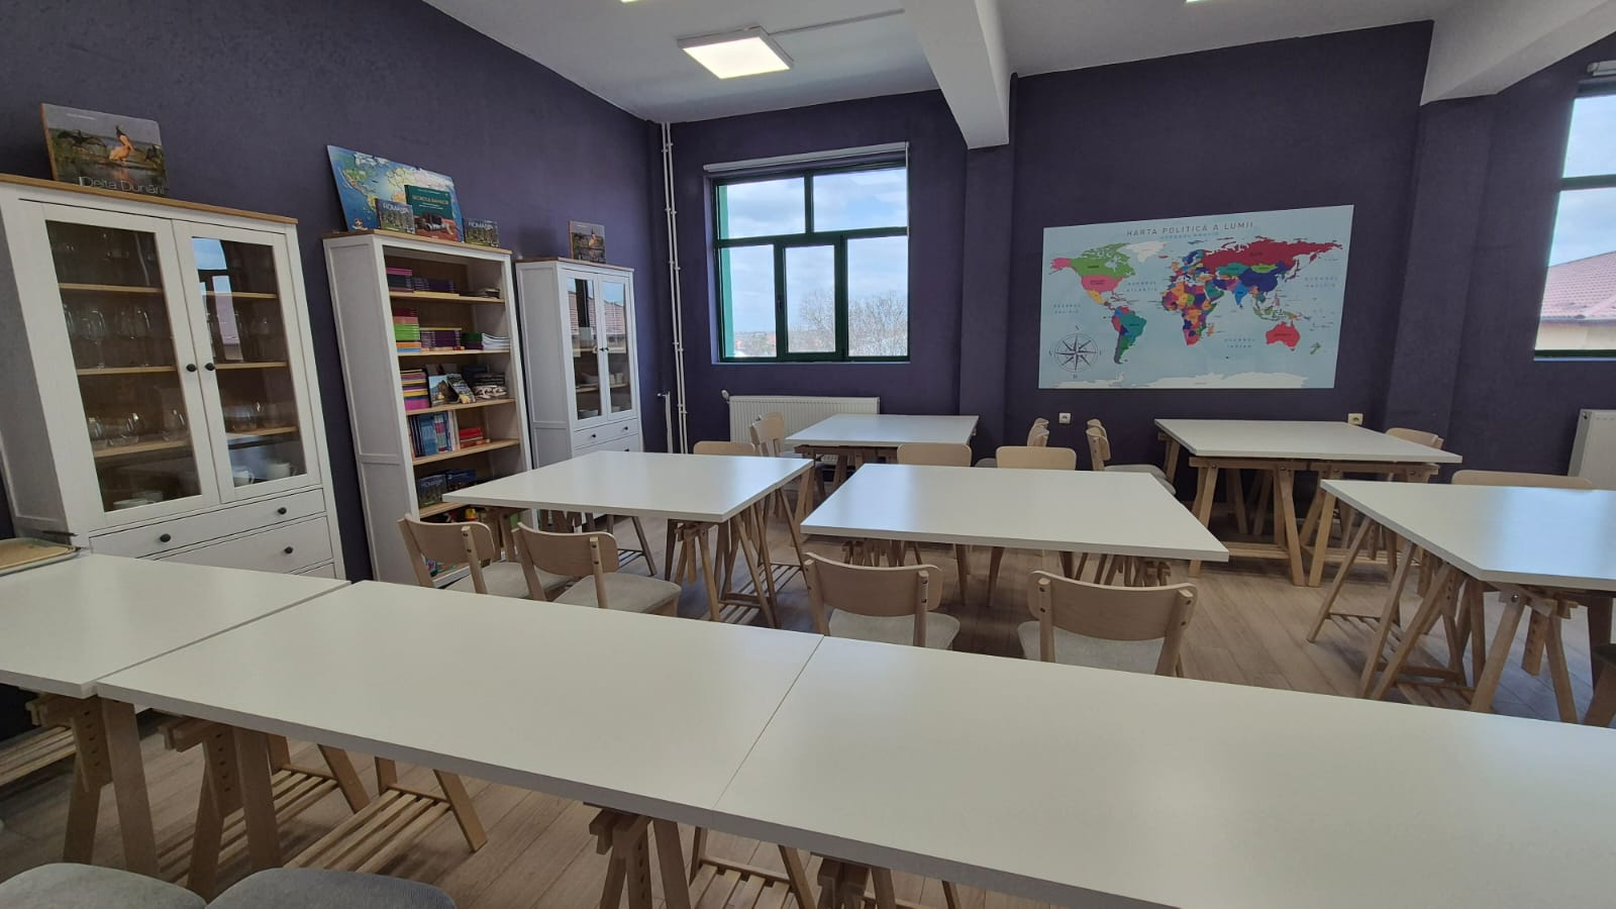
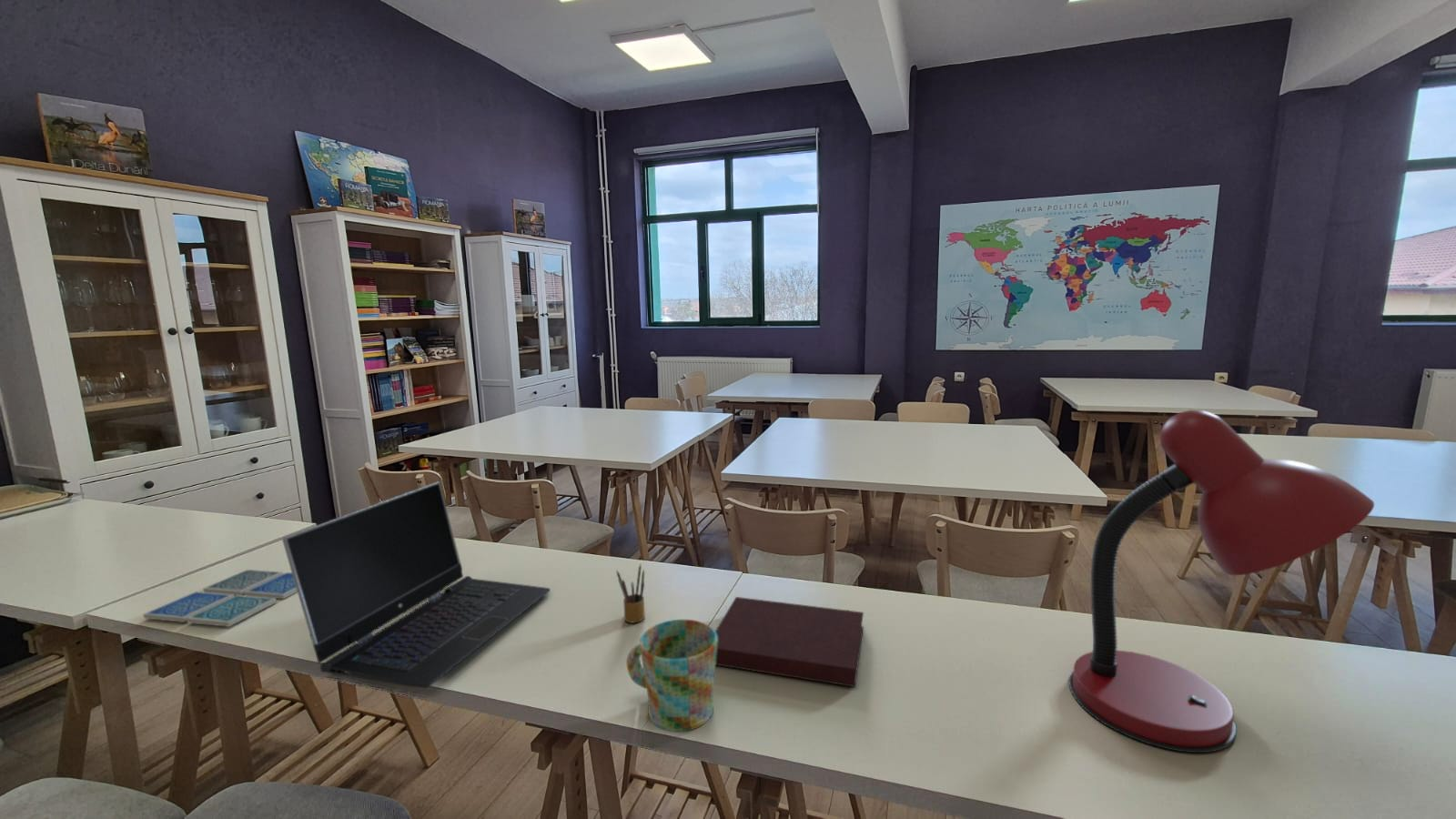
+ notebook (788, 636)
+ laptop computer (433, 571)
+ mug (670, 672)
+ pencil box (633, 592)
+ drink coaster (238, 595)
+ desk lamp (1216, 561)
